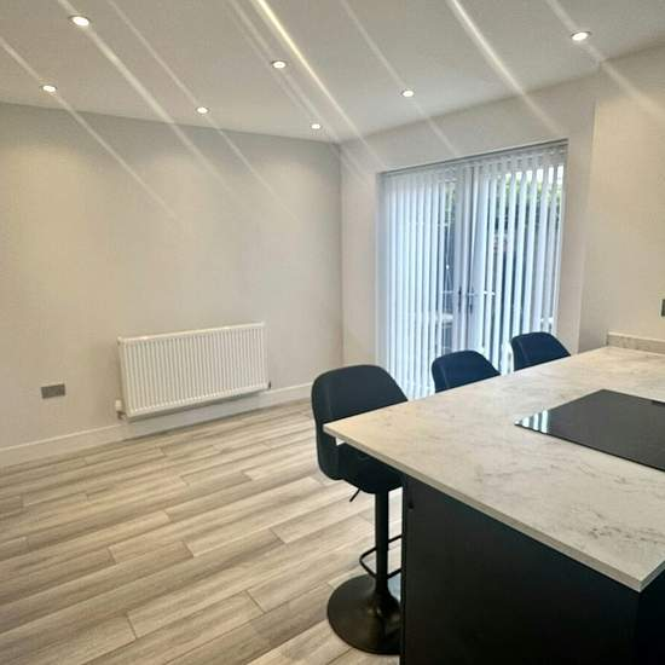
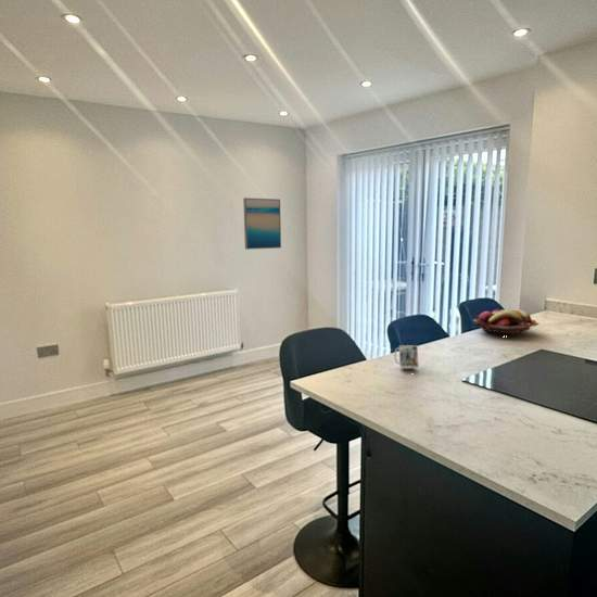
+ wall art (263, 224)
+ fruit basket (505, 320)
+ mug (405, 356)
